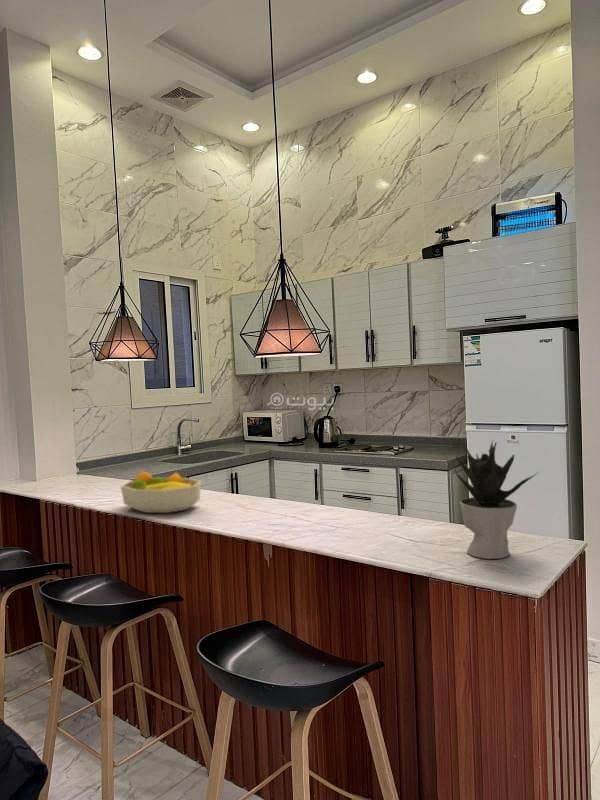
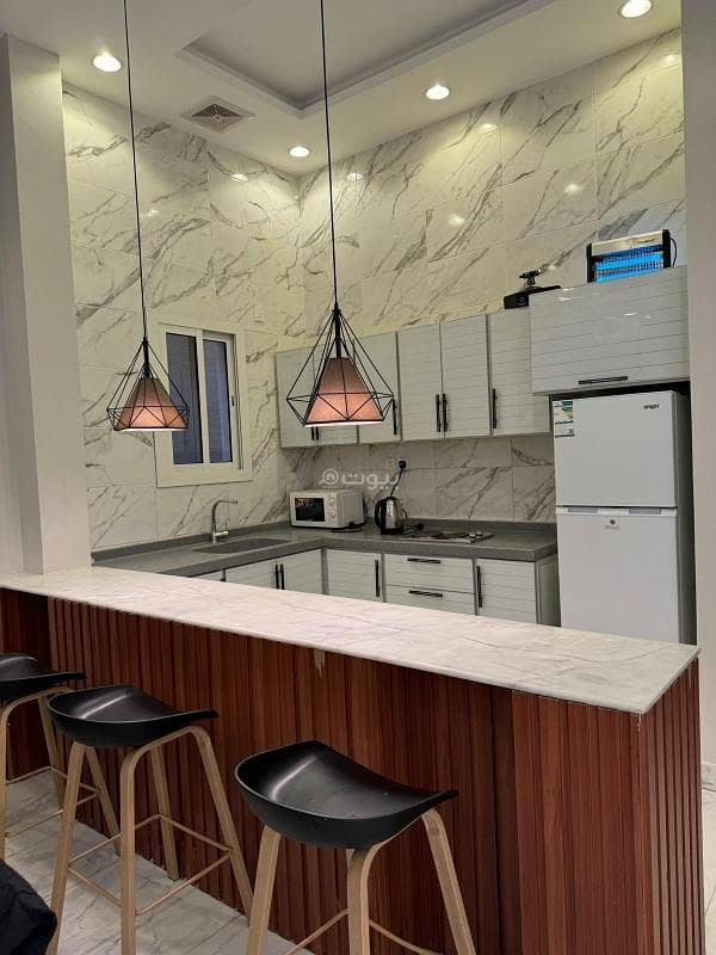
- potted plant (482, 495)
- fruit bowl (161, 490)
